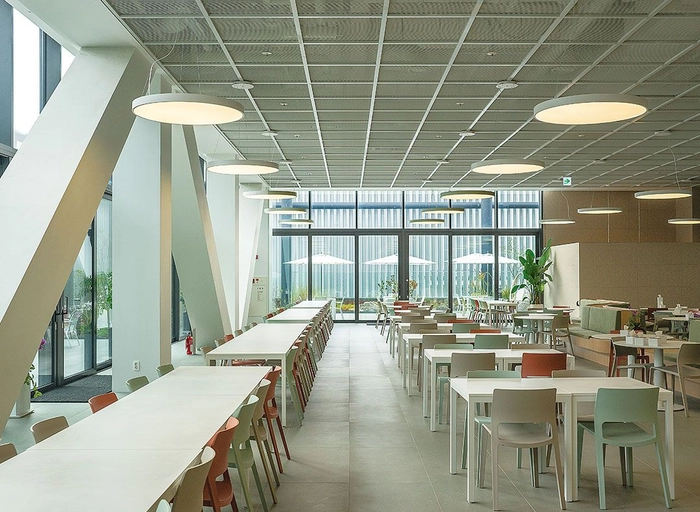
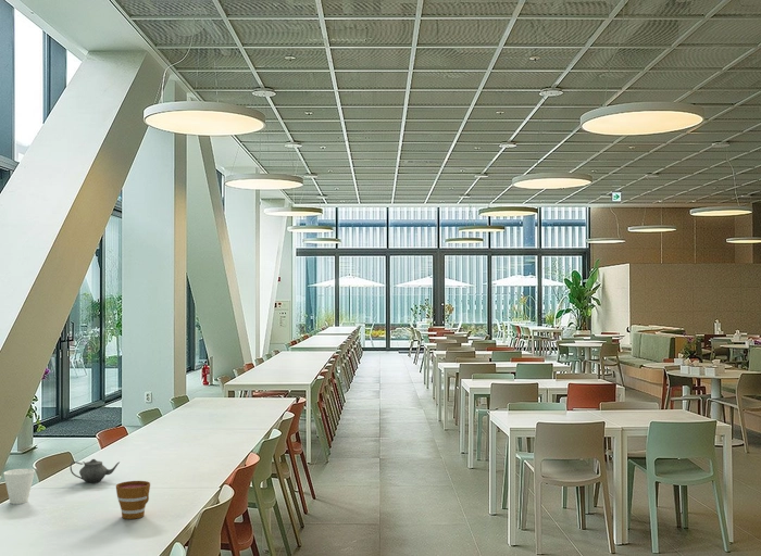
+ teapot (95, 469)
+ cup (18, 486)
+ cup (135, 500)
